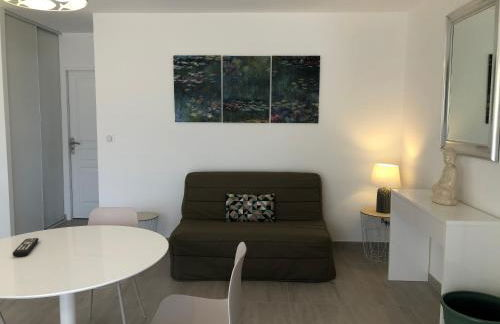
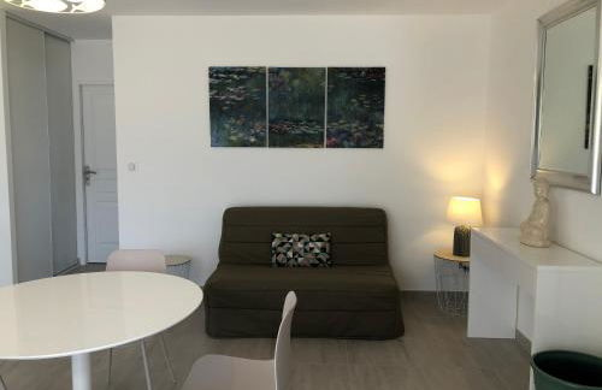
- remote control (26, 246)
